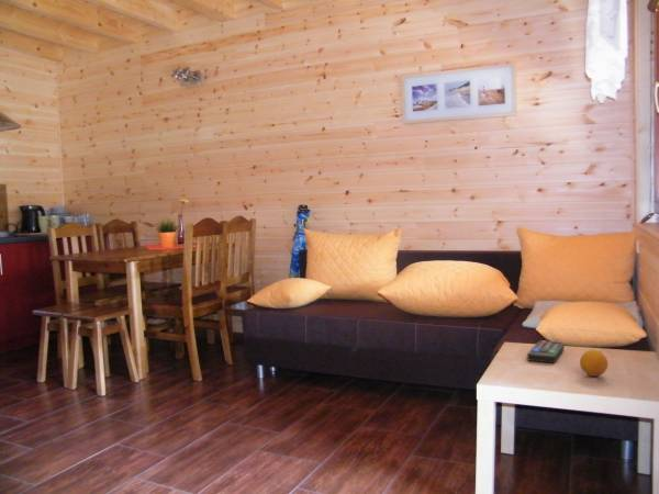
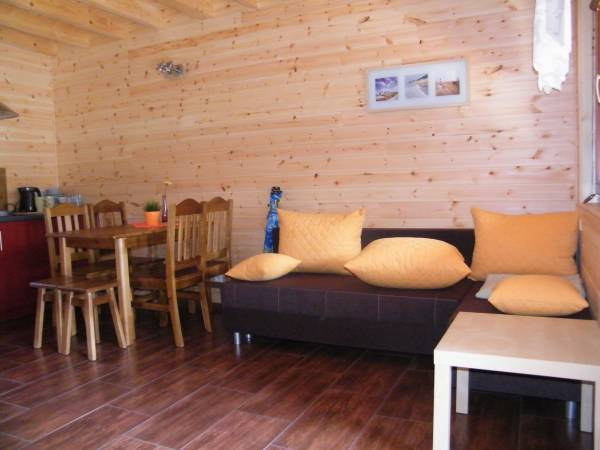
- fruit (593, 362)
- remote control (546, 350)
